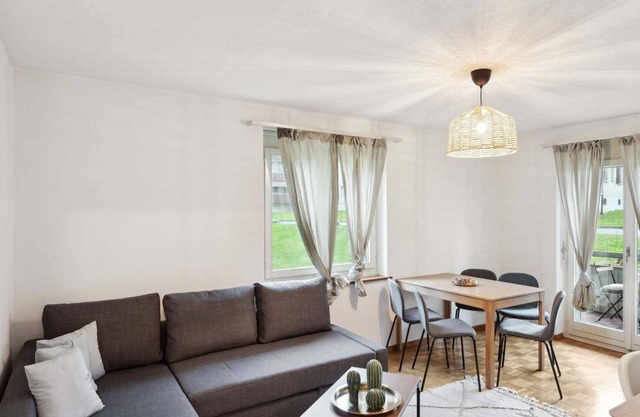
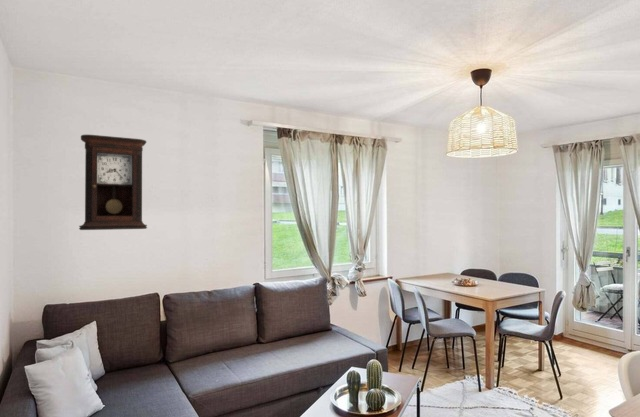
+ pendulum clock (114, 183)
